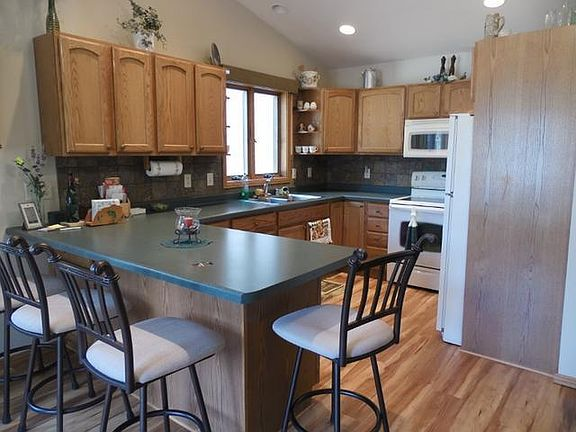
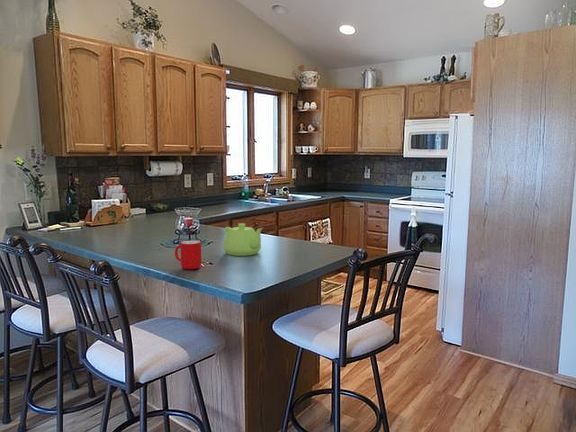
+ cup (187, 254)
+ teapot (243, 238)
